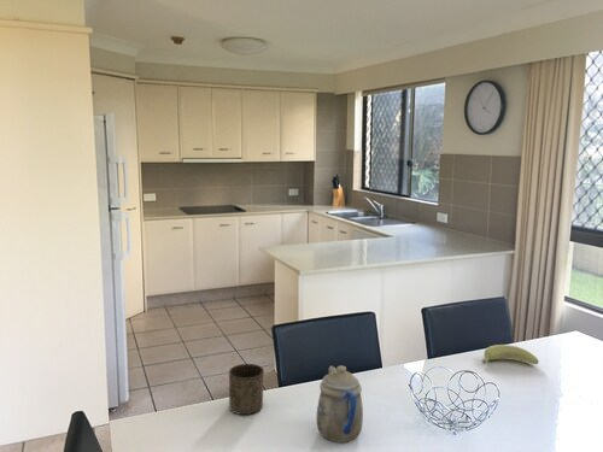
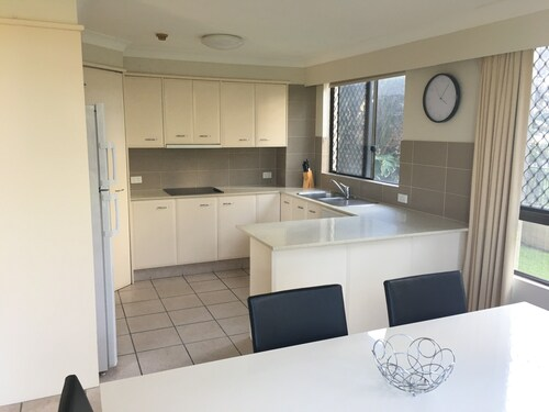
- teapot (340, 400)
- banana (505, 356)
- cup (246, 388)
